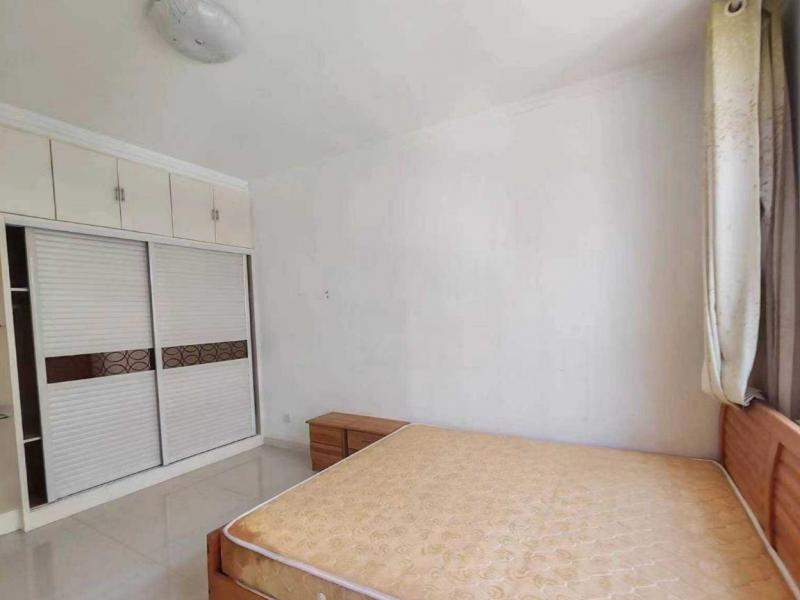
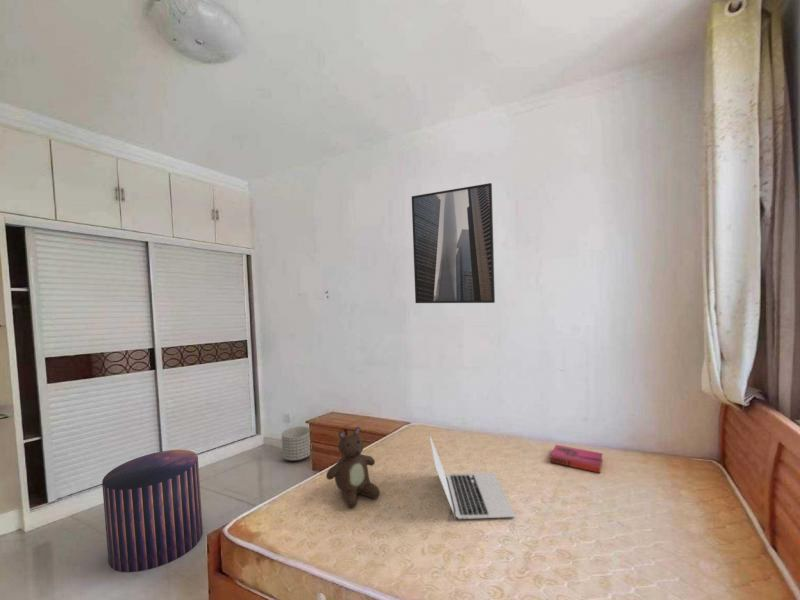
+ pouf (155, 506)
+ teddy bear (355, 463)
+ hardback book (576, 457)
+ planter (296, 444)
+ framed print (451, 247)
+ laptop (467, 473)
